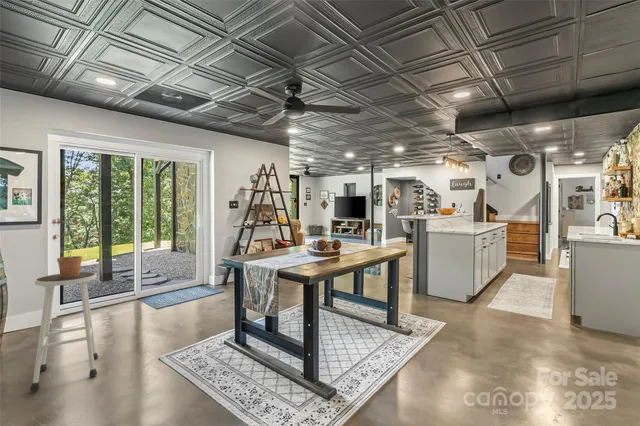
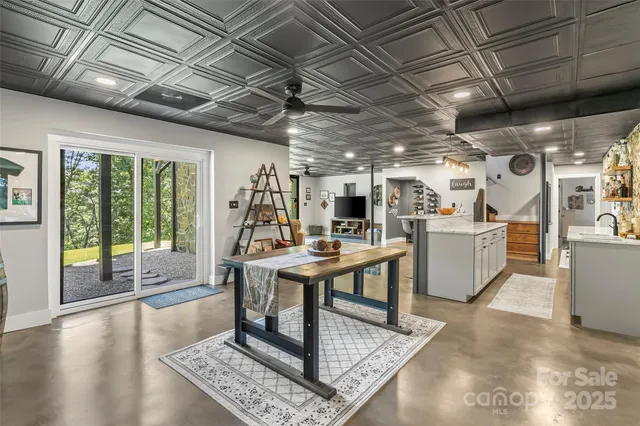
- potted plant (68, 246)
- stool (67, 329)
